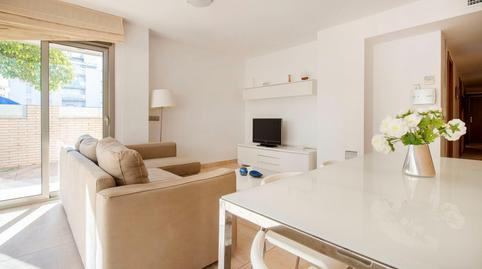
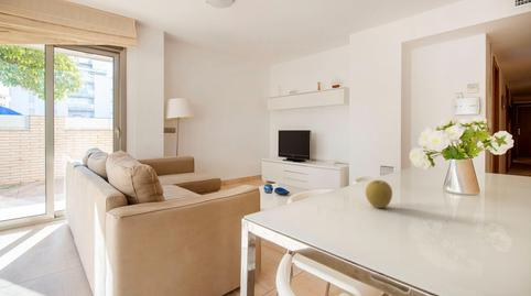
+ fruit (378, 194)
